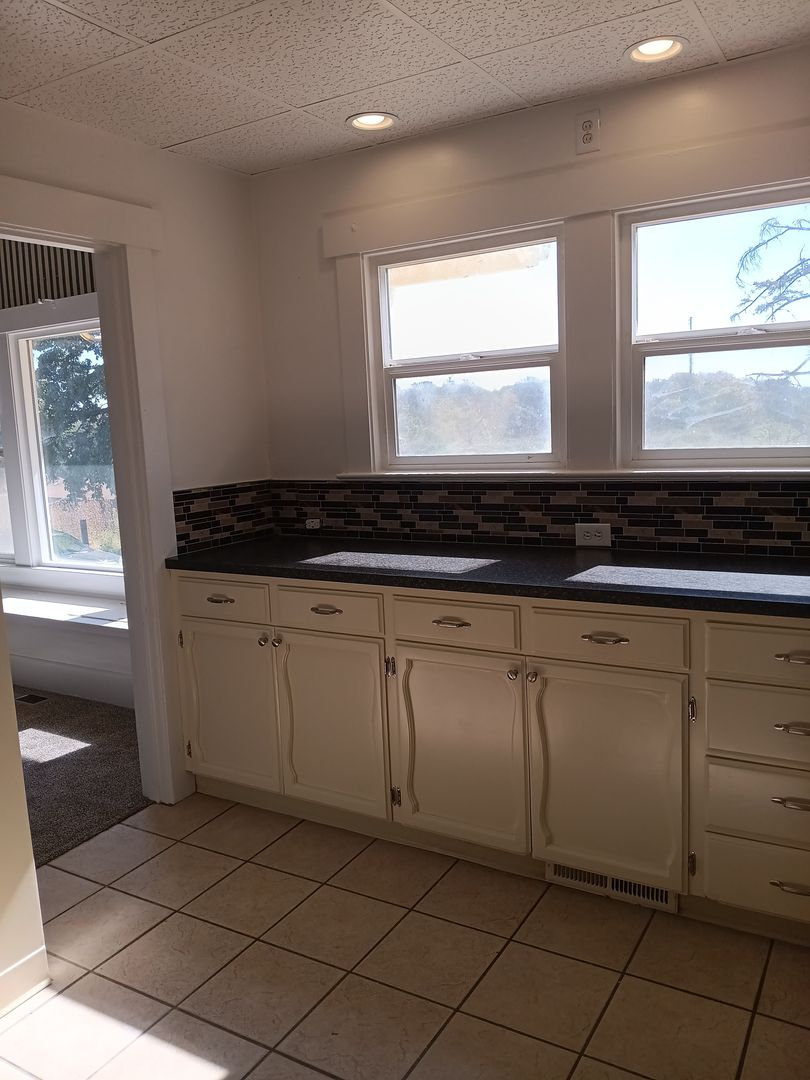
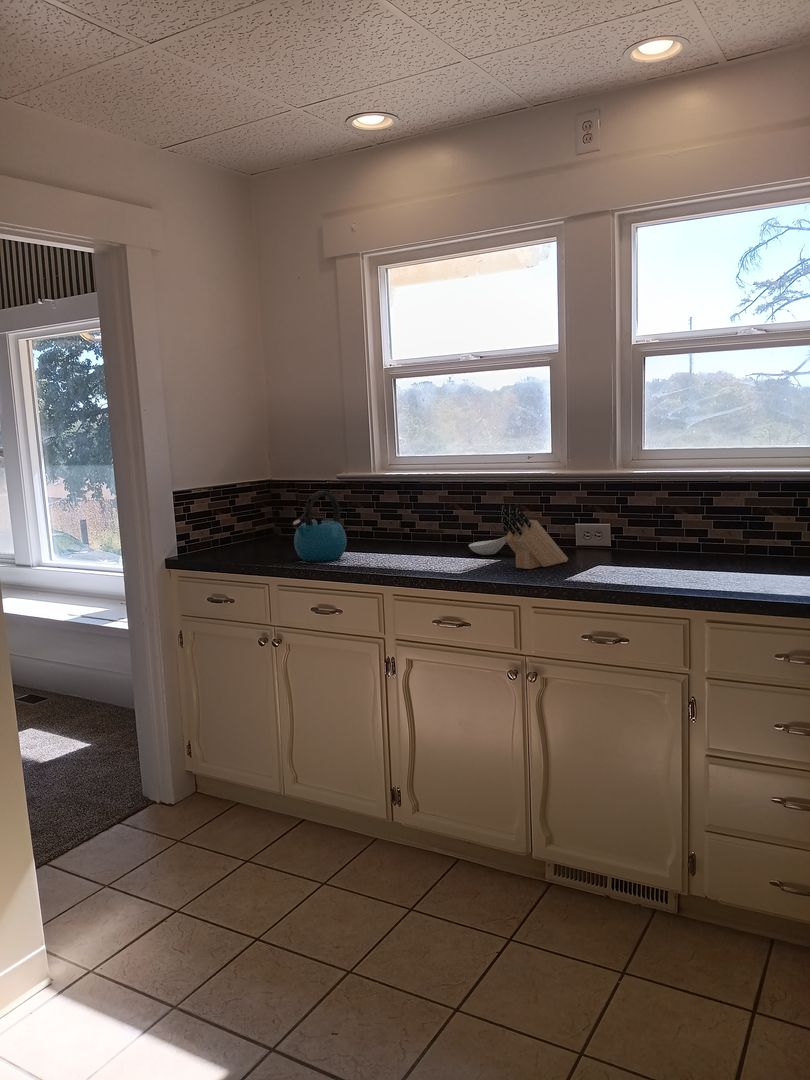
+ knife block (532, 534)
+ spoon rest (501, 544)
+ kettle (317, 525)
